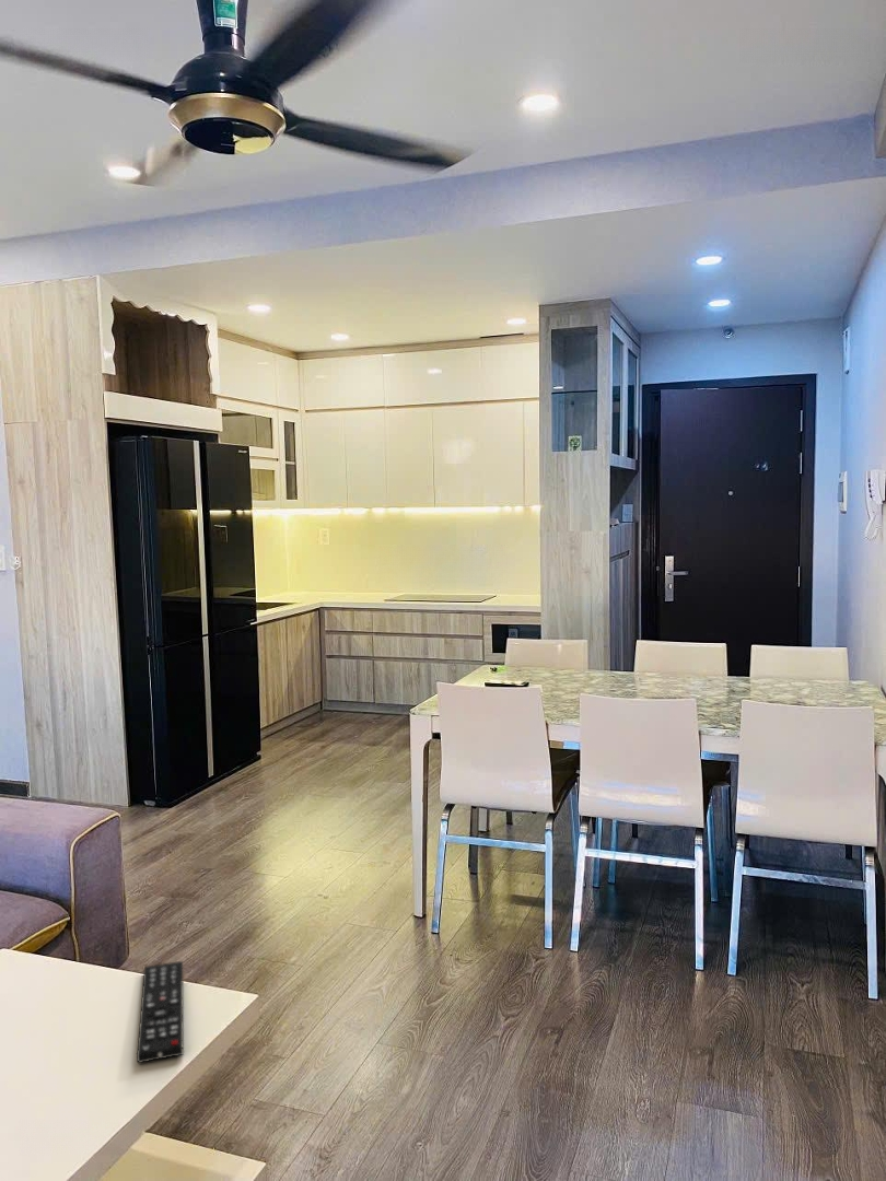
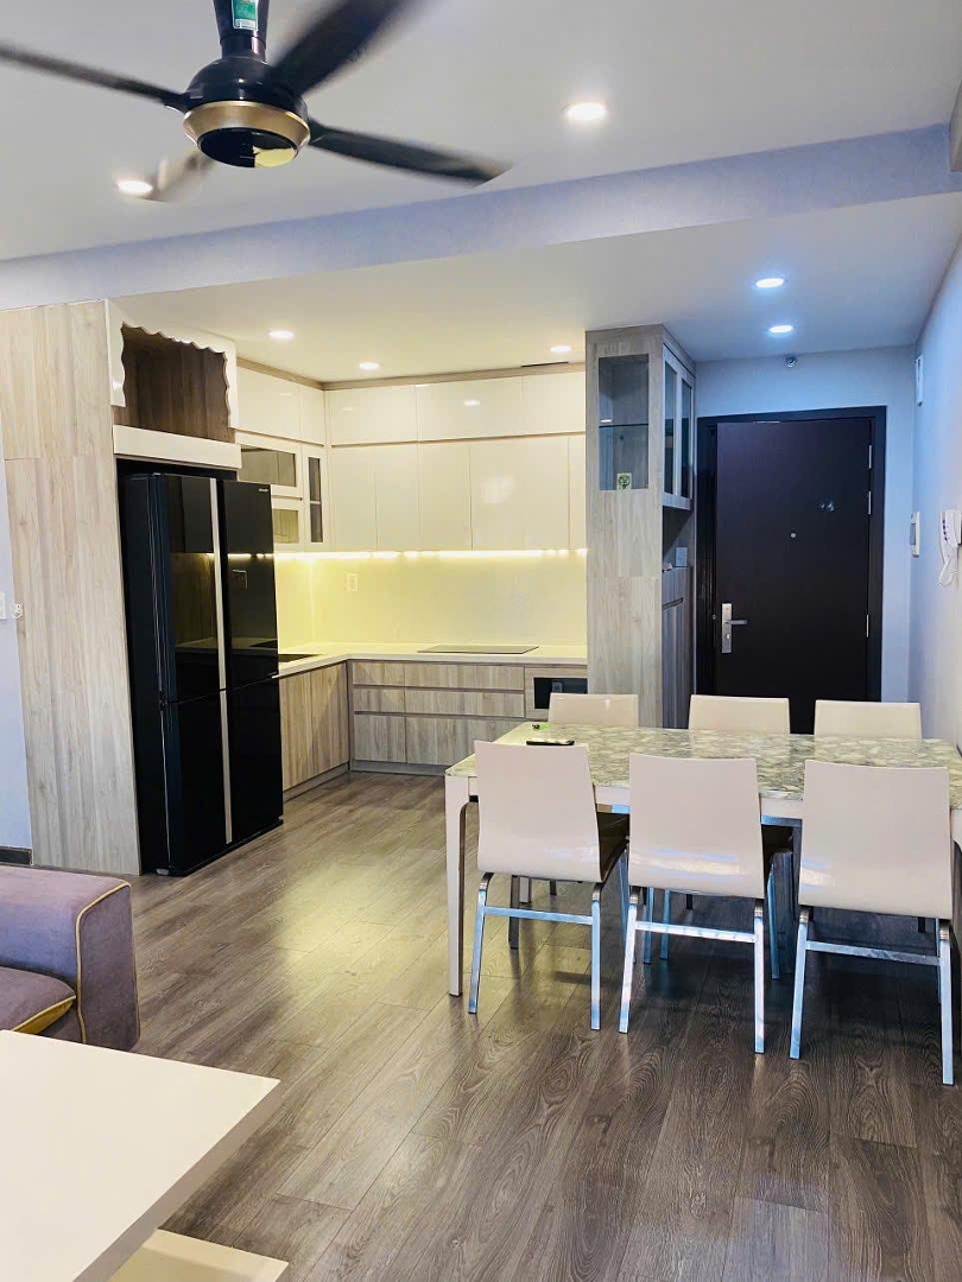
- remote control (162, 1006)
